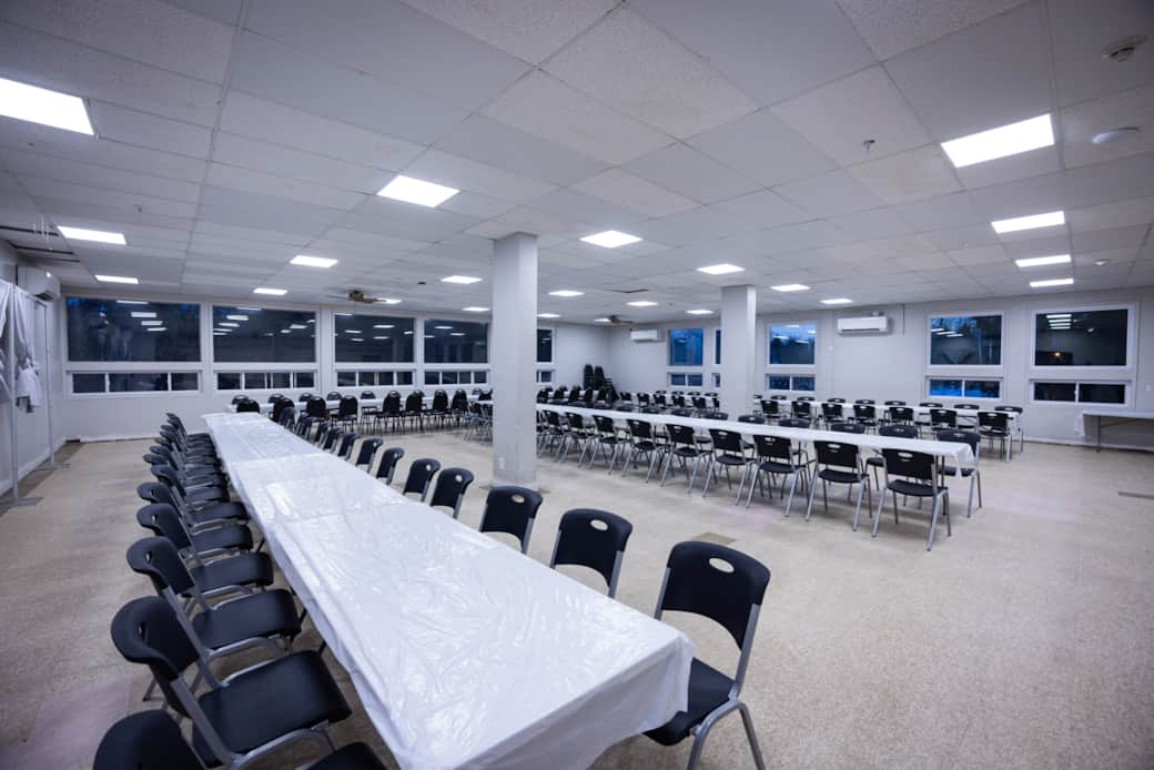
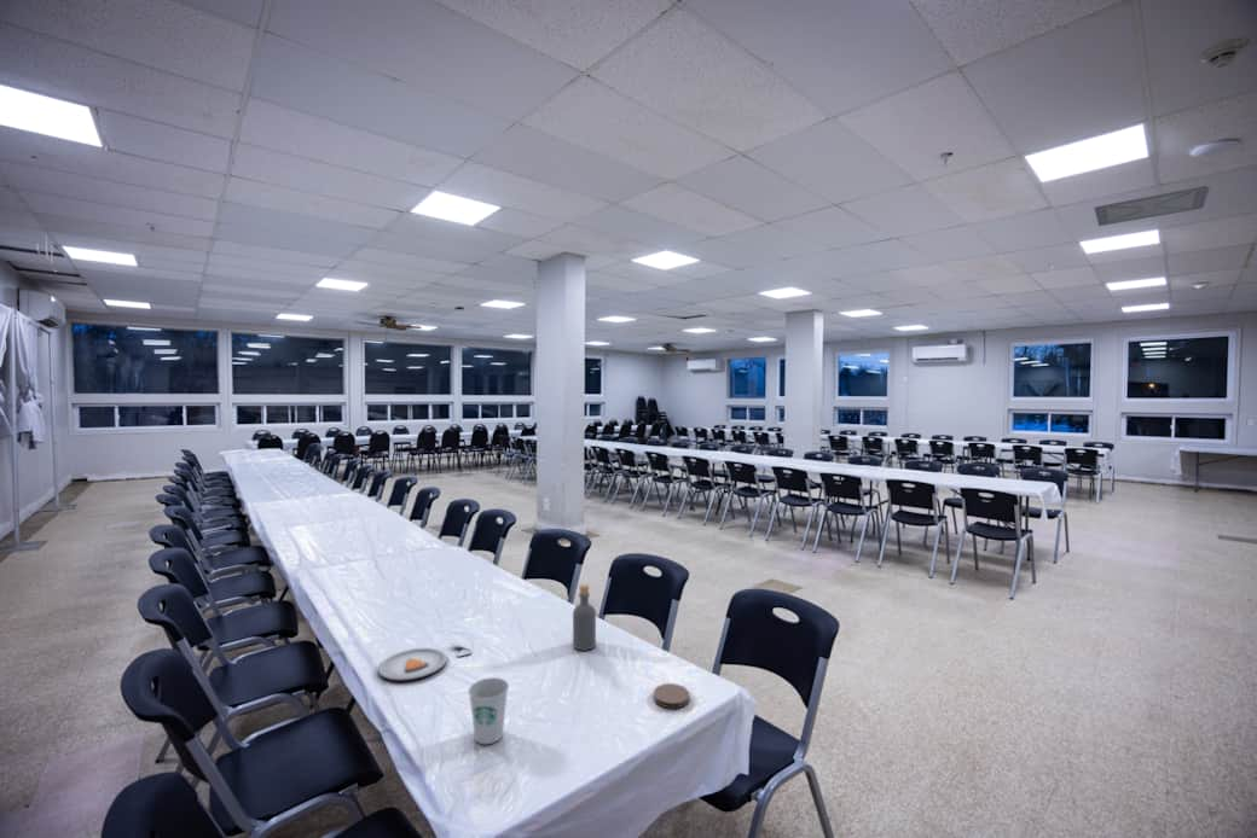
+ coaster (671, 694)
+ dinner plate (425, 658)
+ paper cup (488, 711)
+ bottle (584, 615)
+ ceiling vent (1148, 208)
